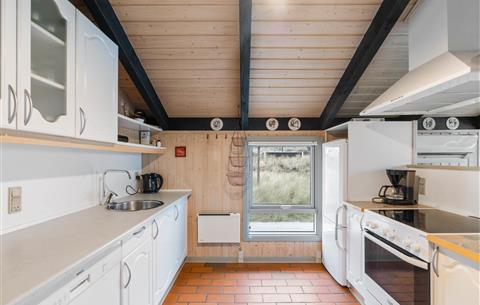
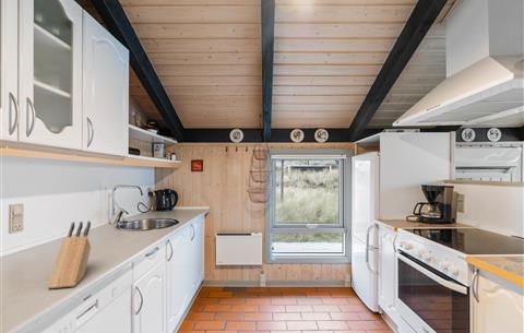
+ knife block (72, 250)
